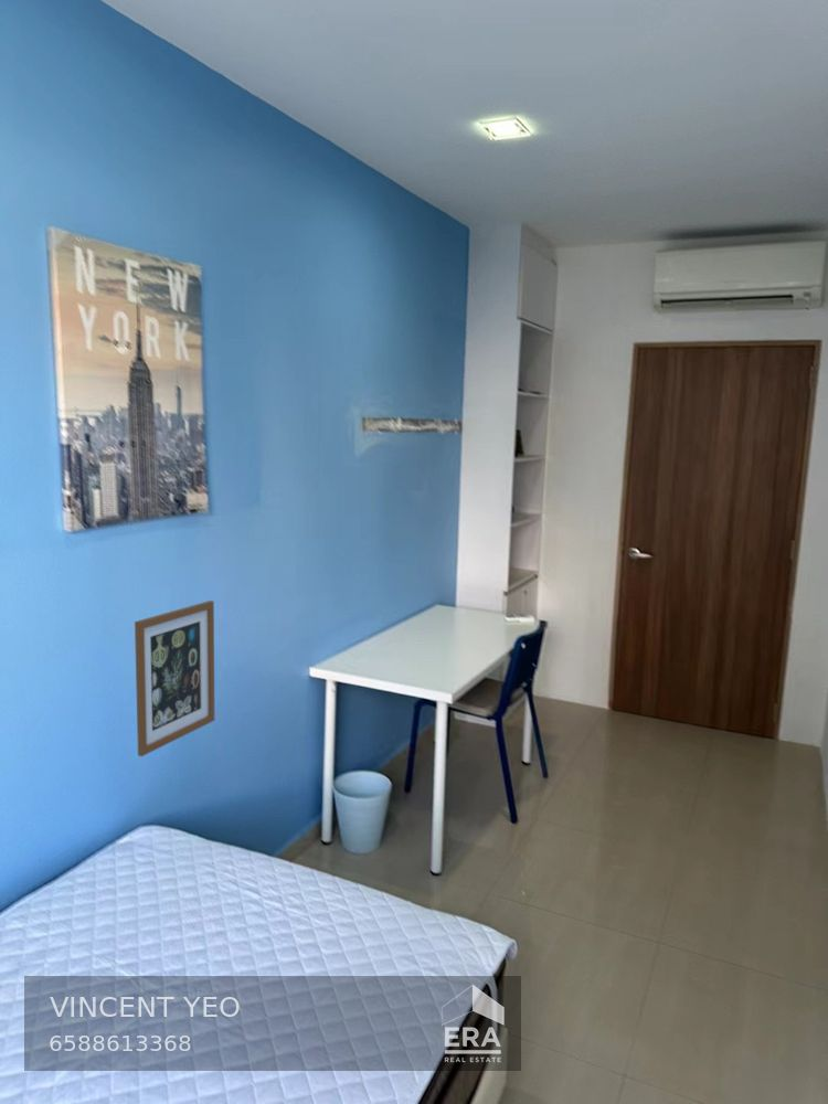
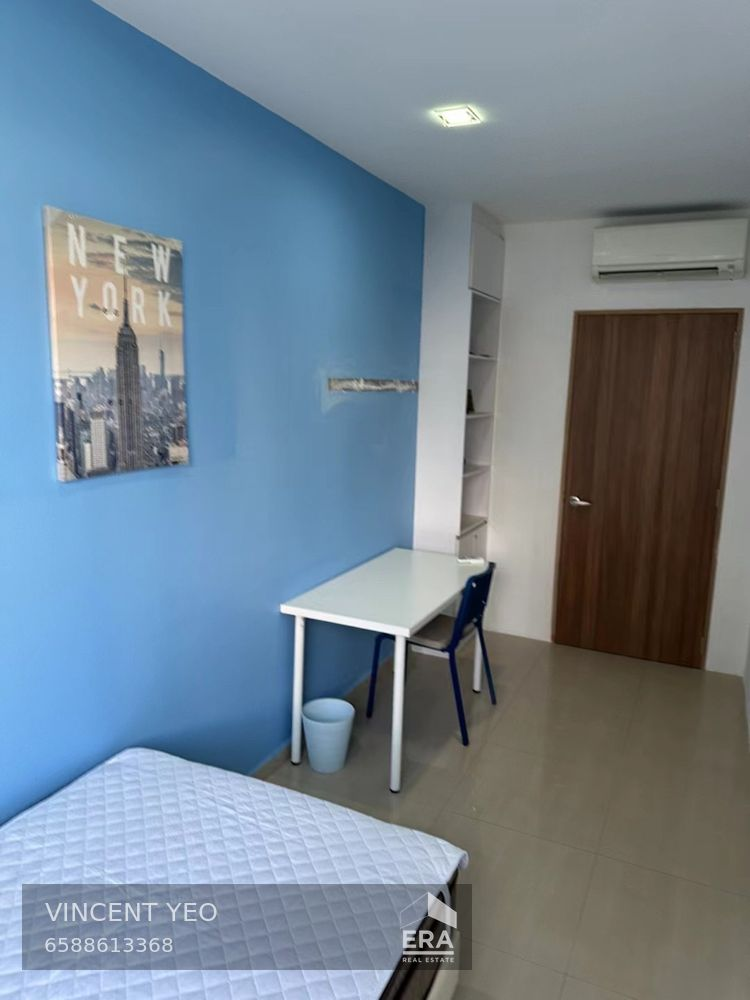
- wall art (177, 675)
